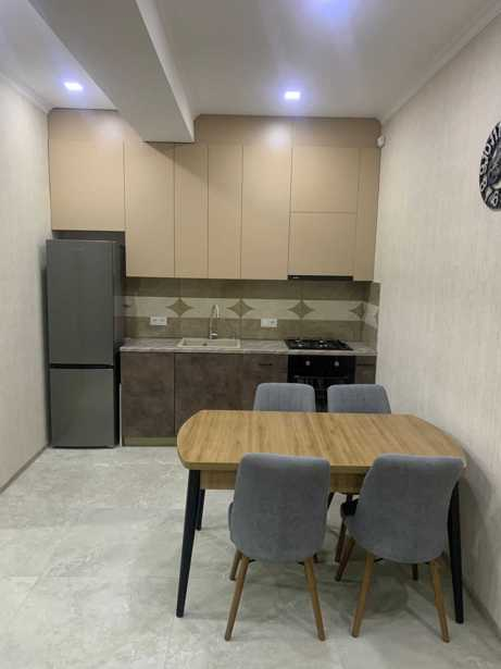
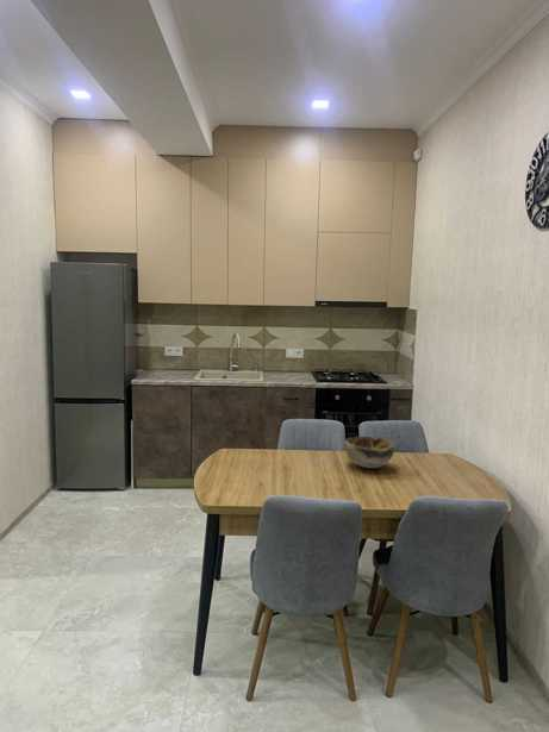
+ decorative bowl (369, 453)
